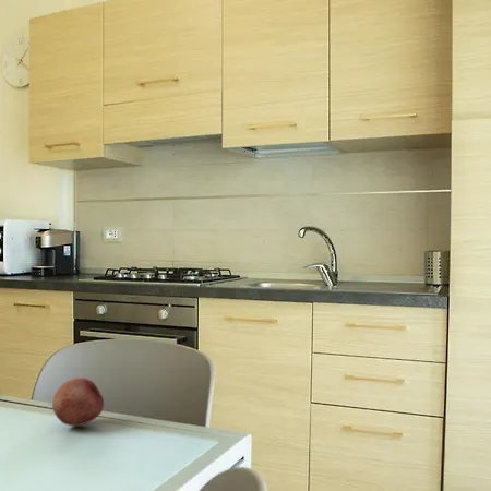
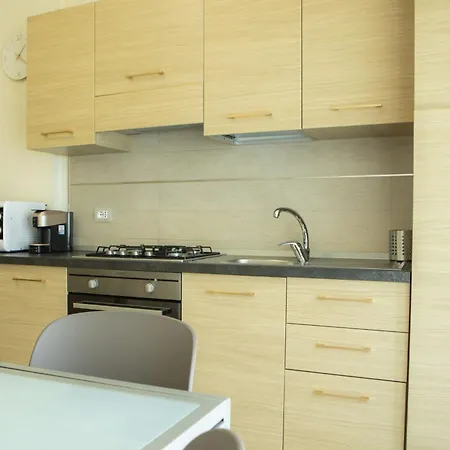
- fruit (77, 400)
